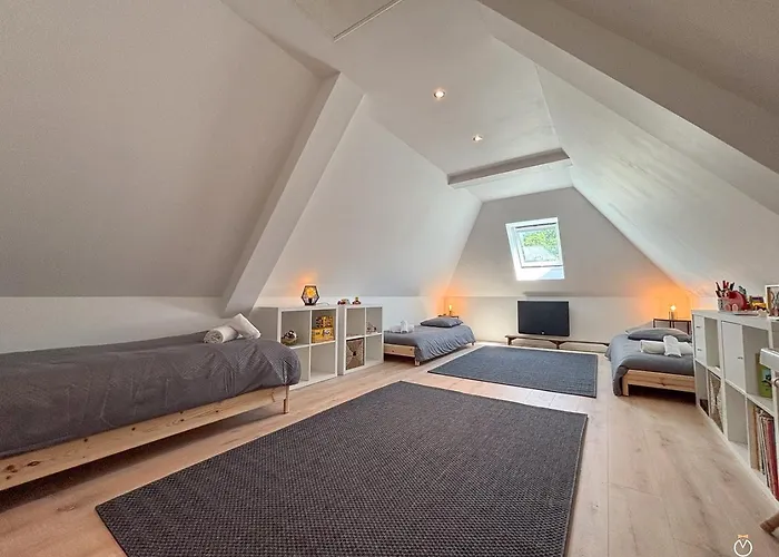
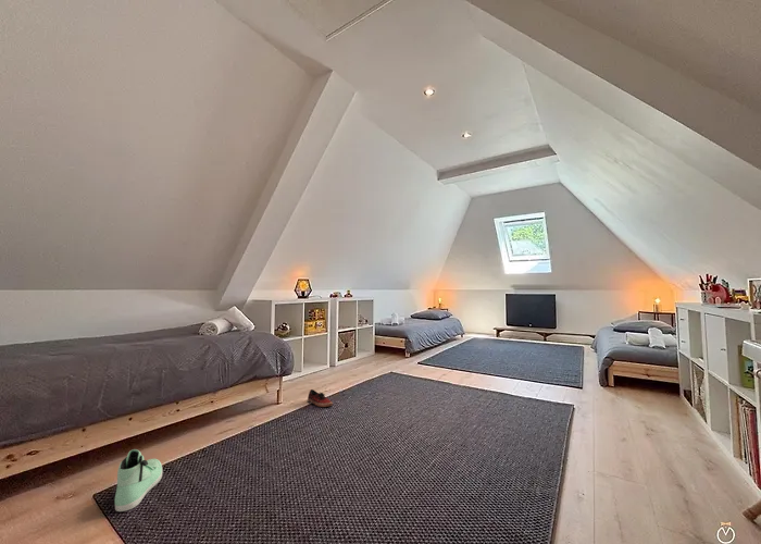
+ sneaker (140, 466)
+ shoe (319, 397)
